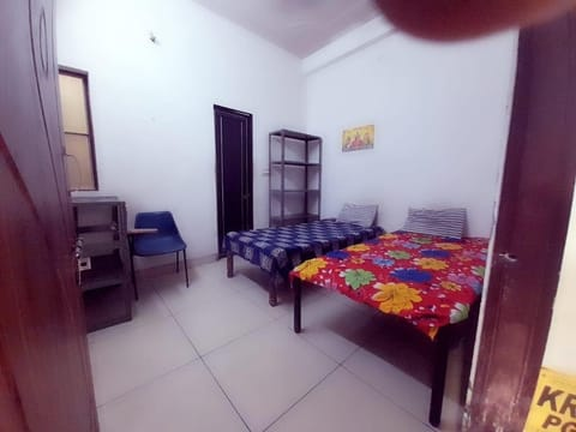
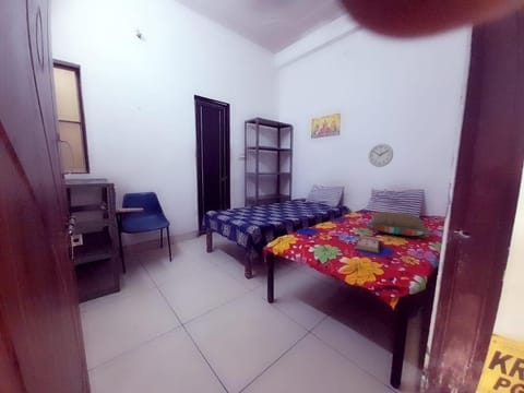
+ pillow (396, 223)
+ hardback book (368, 241)
+ wall clock (380, 155)
